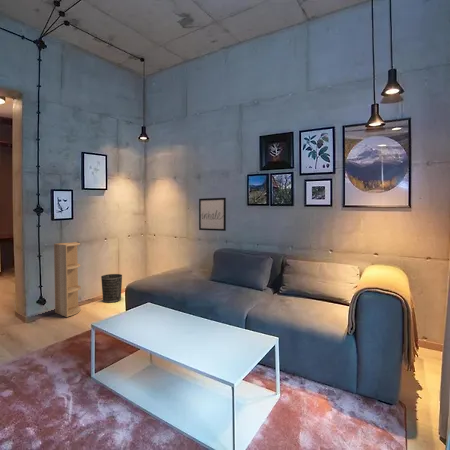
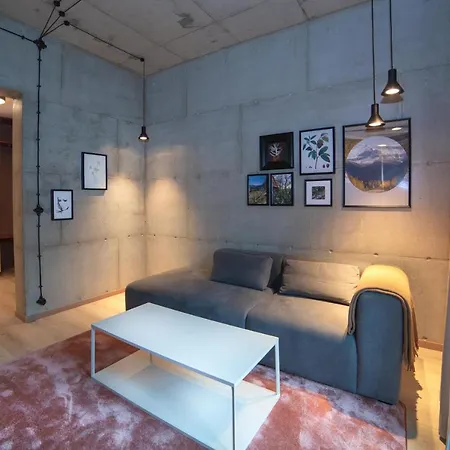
- wastebasket (111, 288)
- wall art (212, 214)
- shelf (72, 277)
